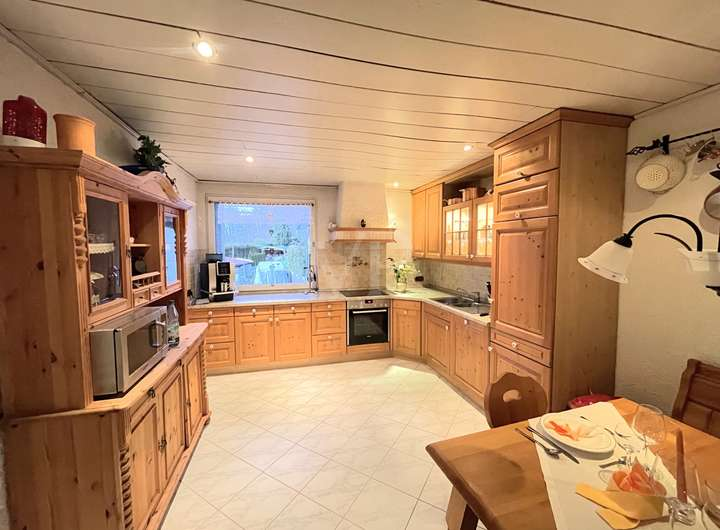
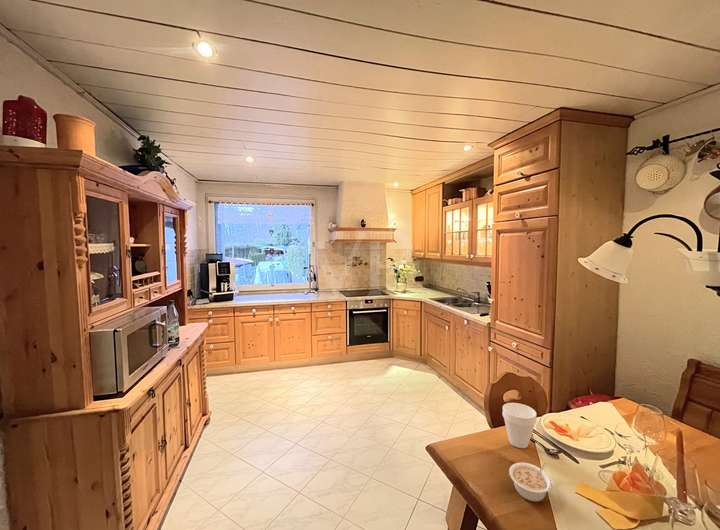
+ cup (518, 426)
+ legume (529, 480)
